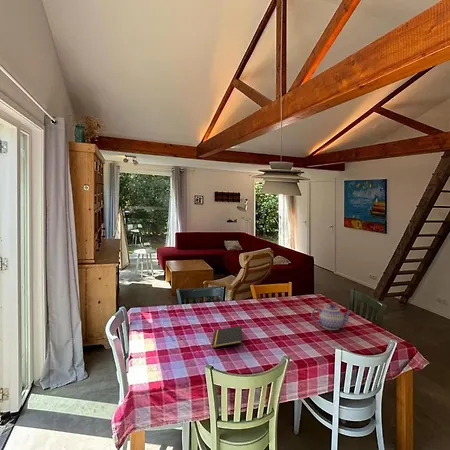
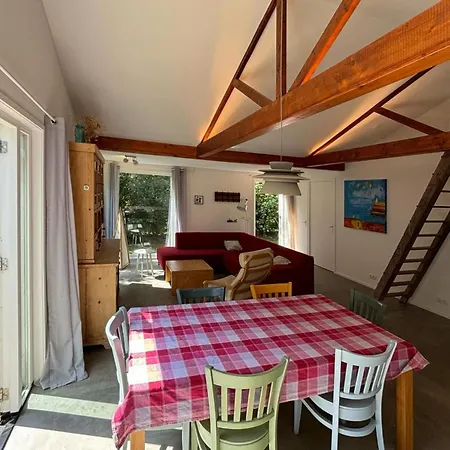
- teapot (331, 315)
- notepad (227, 336)
